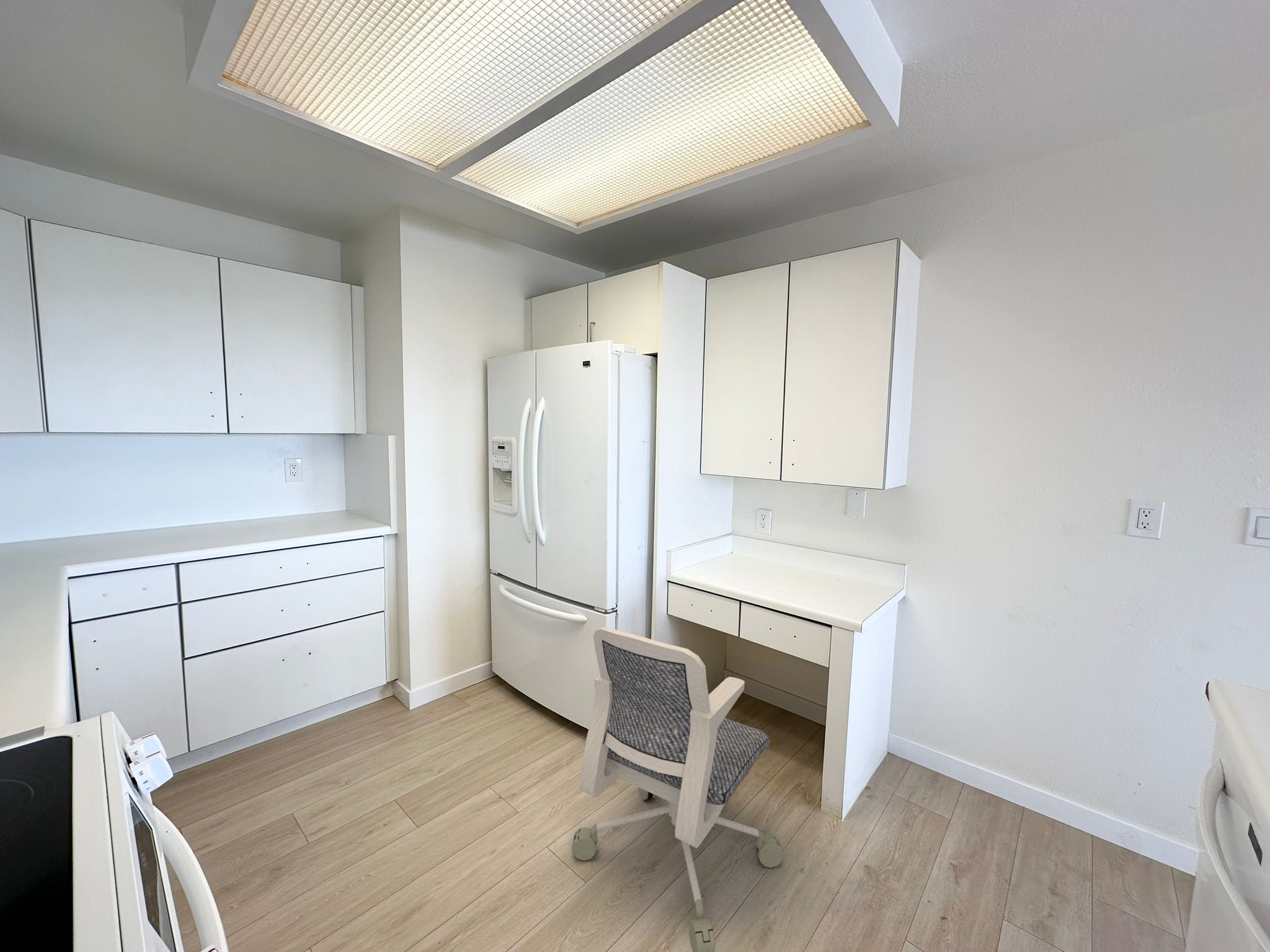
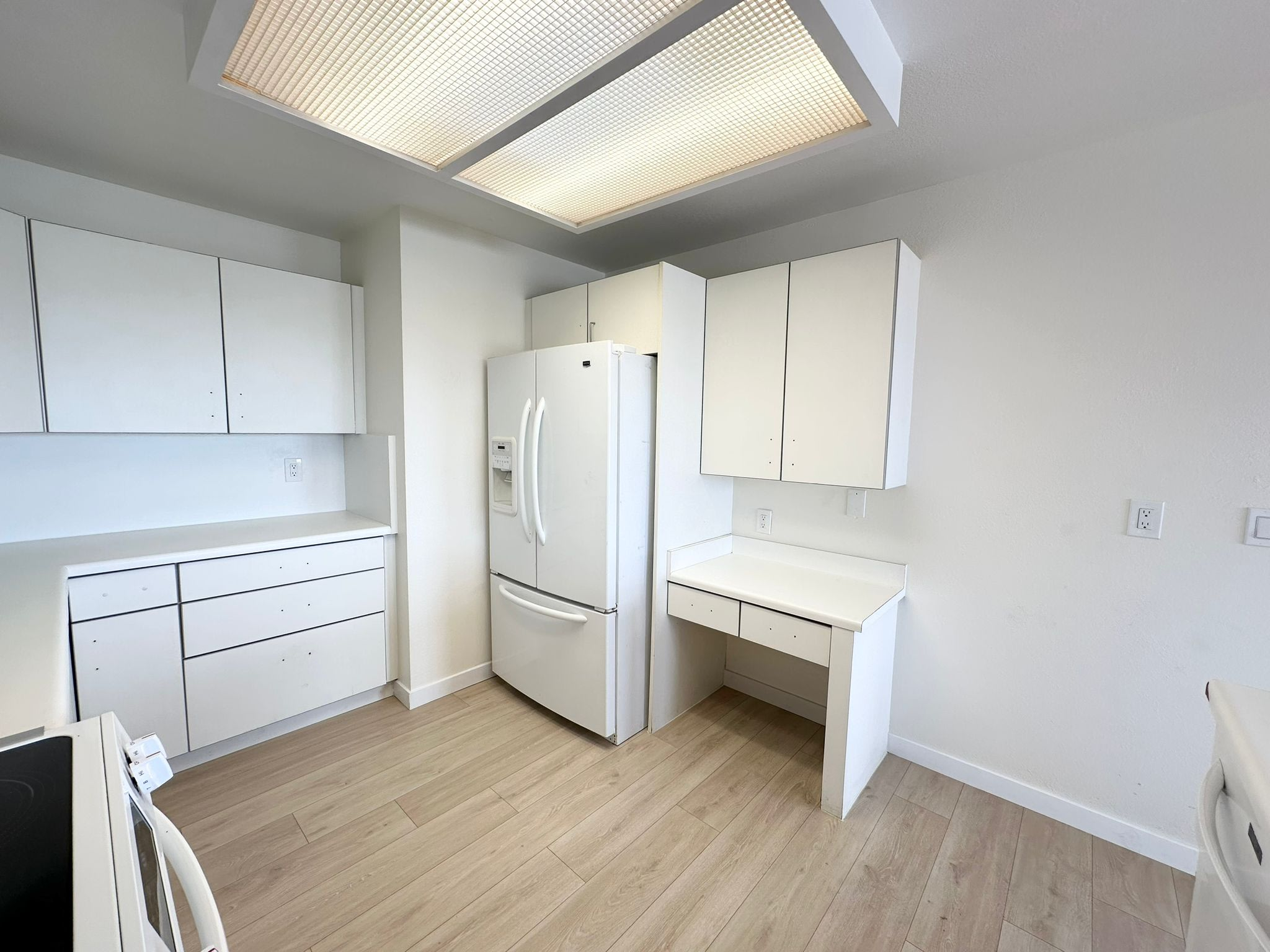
- office chair (679, 737)
